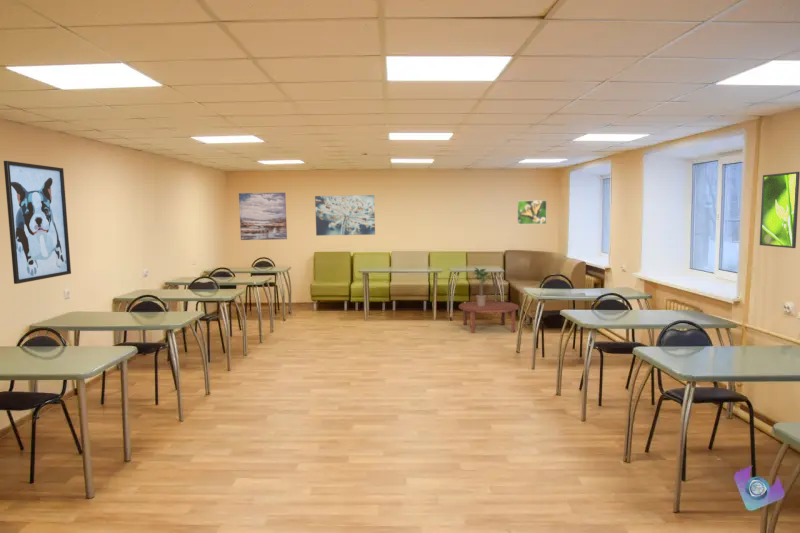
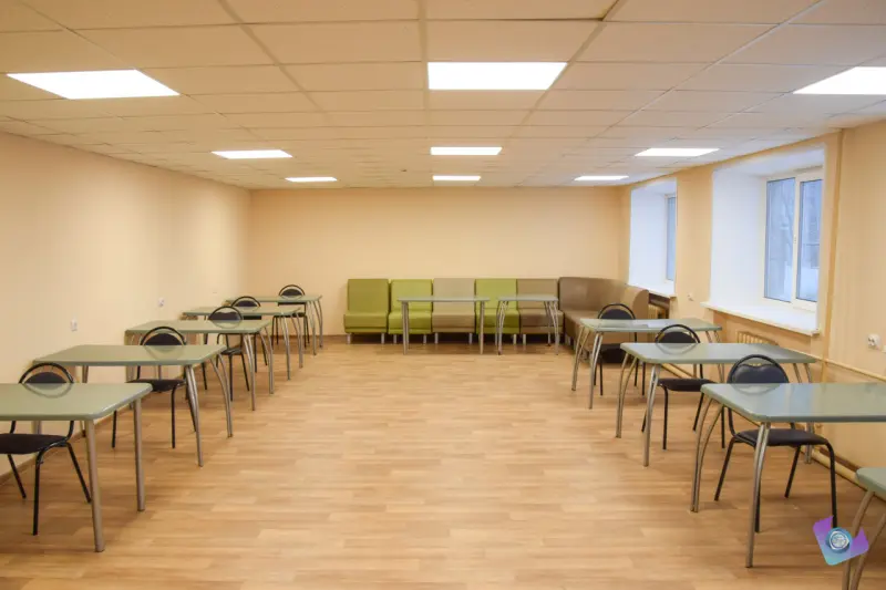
- wall art (263, 216)
- wall art (40, 222)
- wall art (345, 215)
- coffee table (486, 313)
- potted plant (482, 286)
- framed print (778, 210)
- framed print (531, 212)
